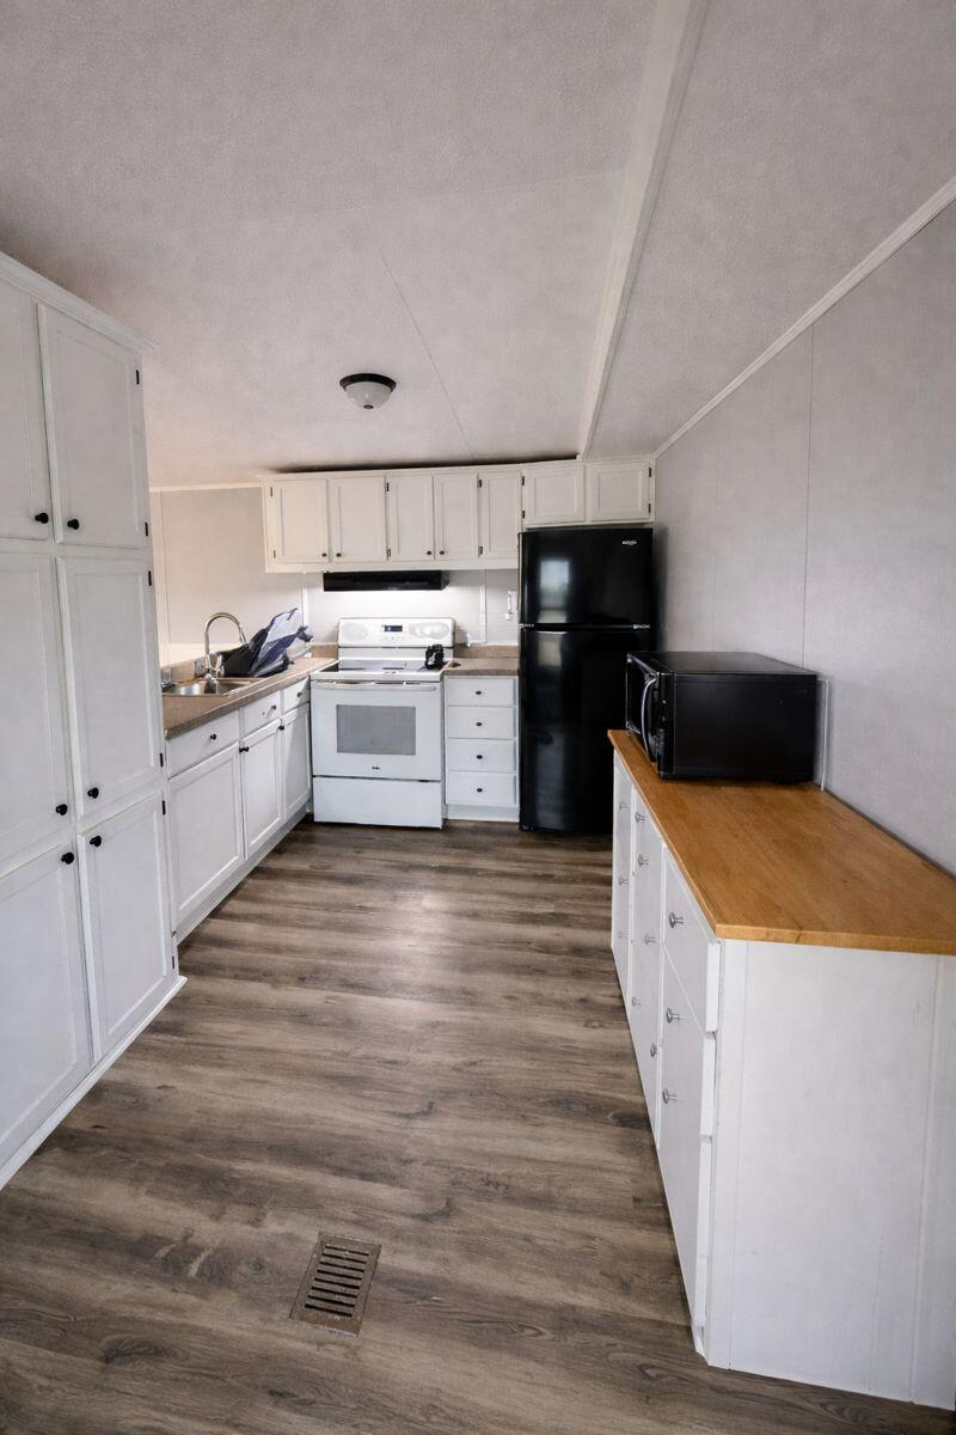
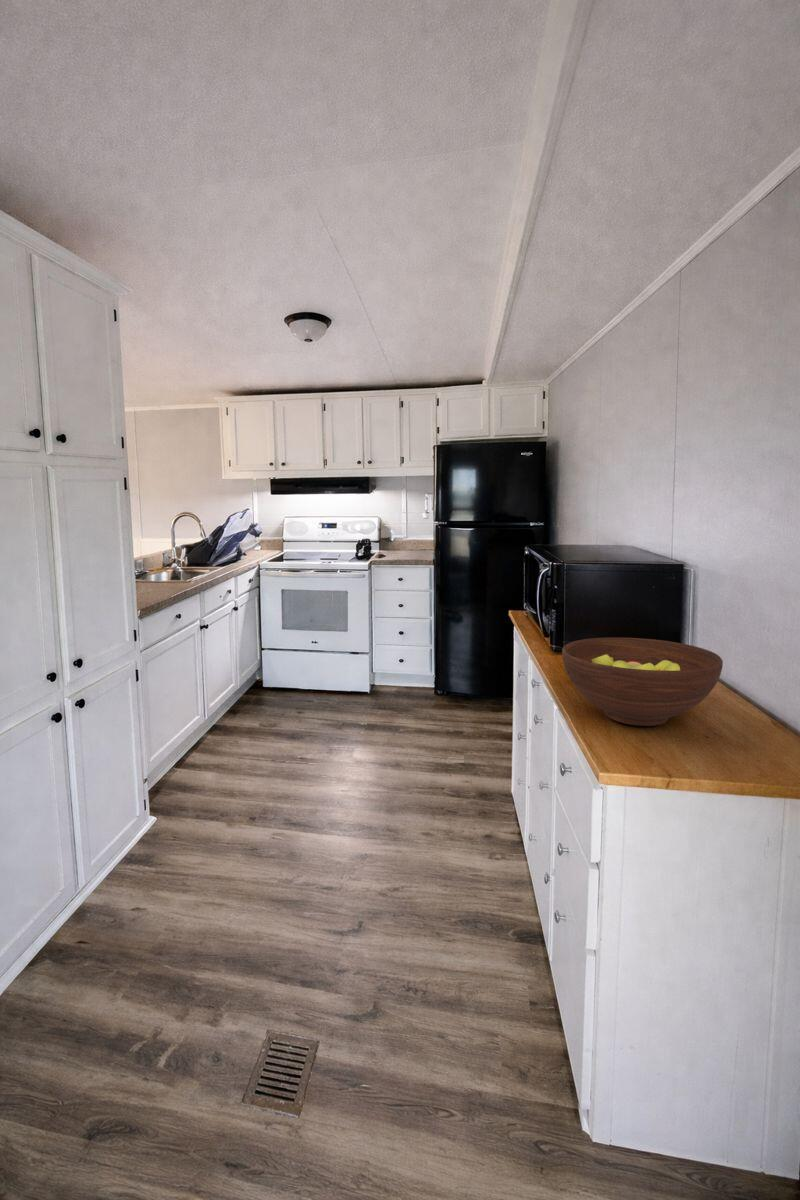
+ fruit bowl (637, 685)
